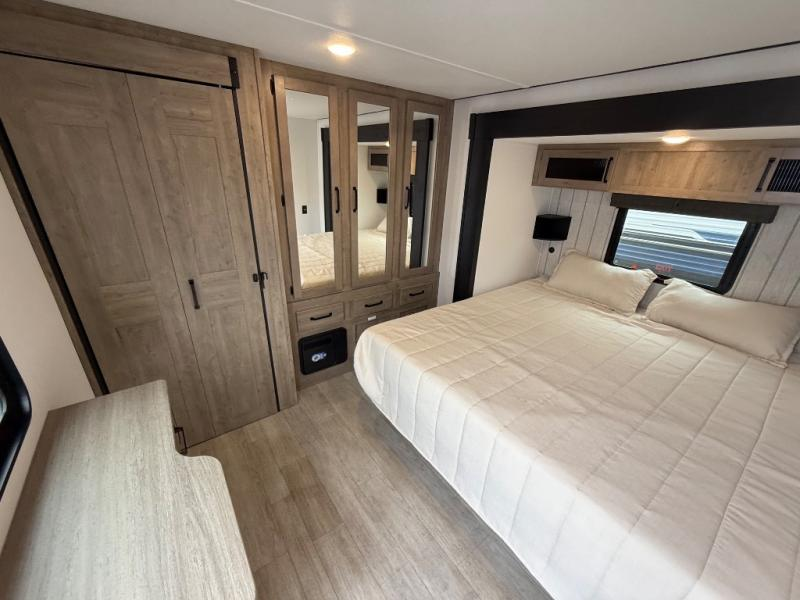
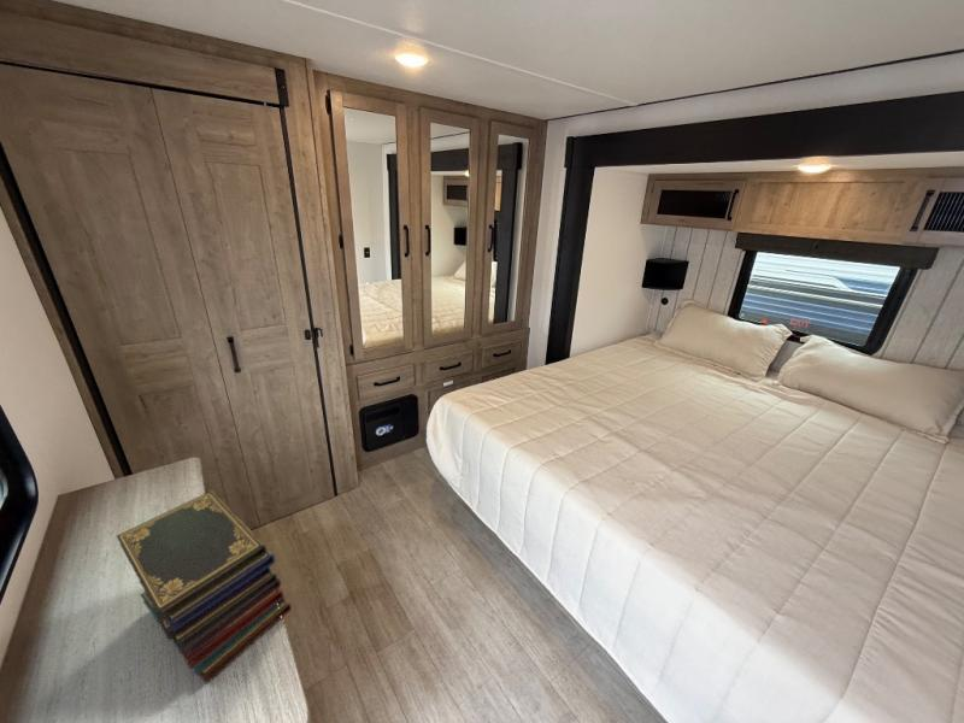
+ book stack (205, 577)
